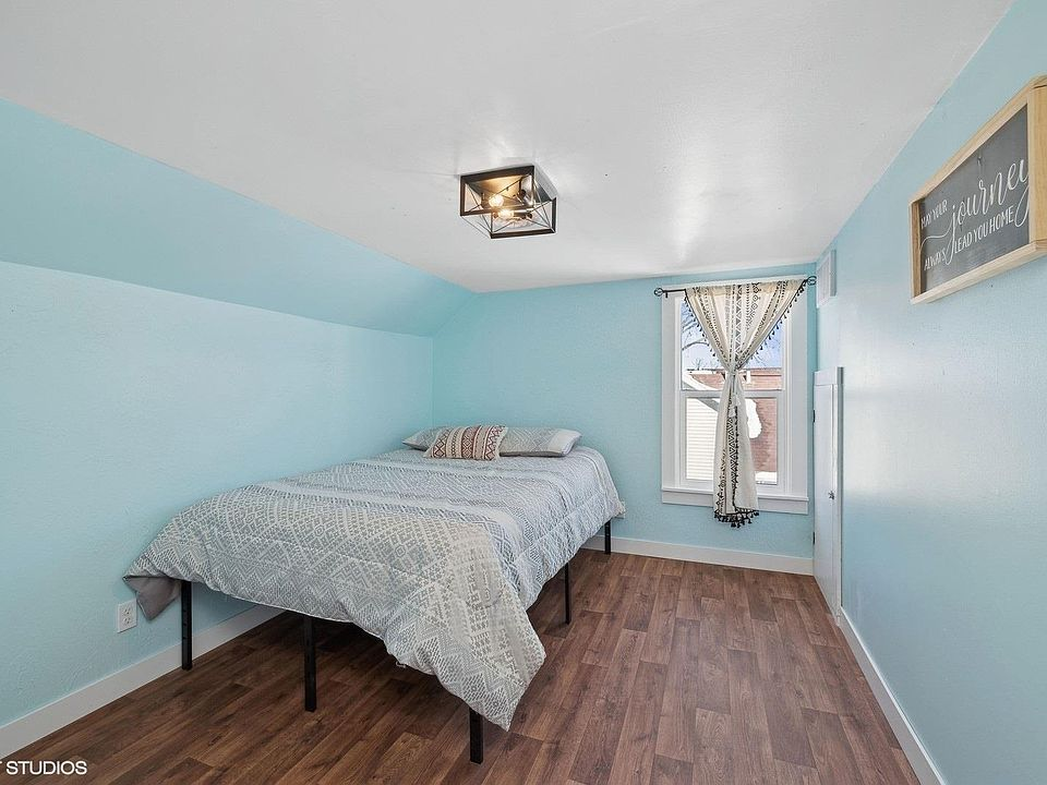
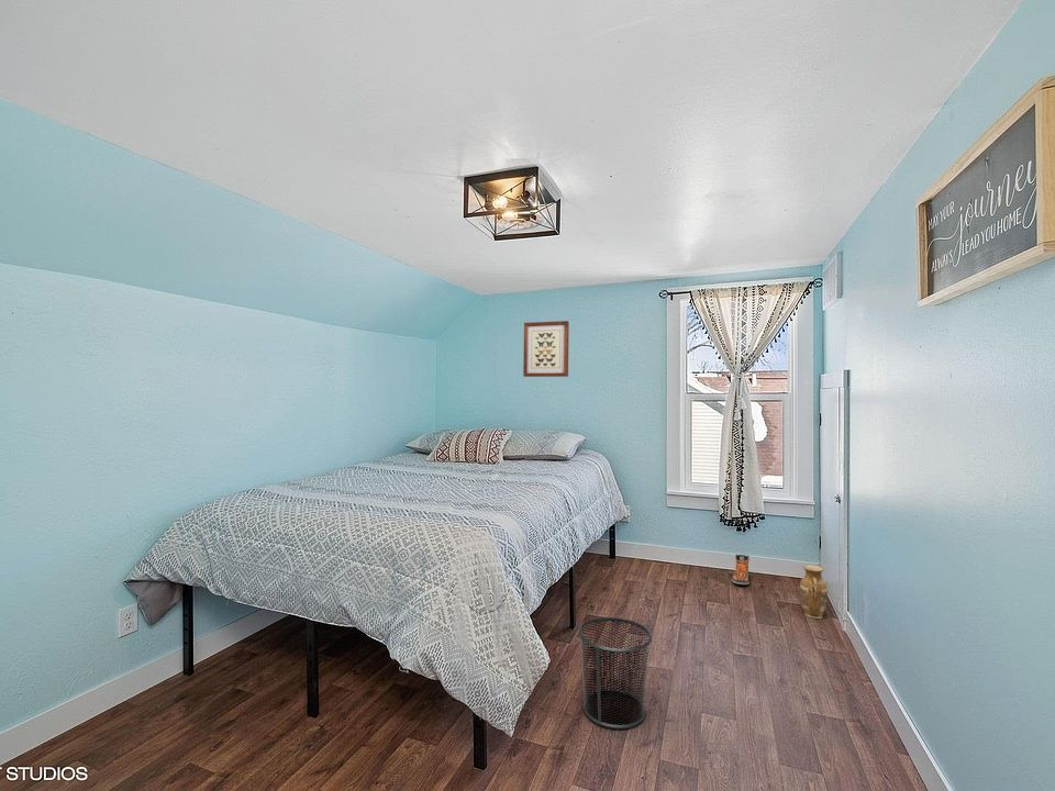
+ sneaker (740, 567)
+ wall art (545, 349)
+ waste bin (613, 670)
+ vase (813, 591)
